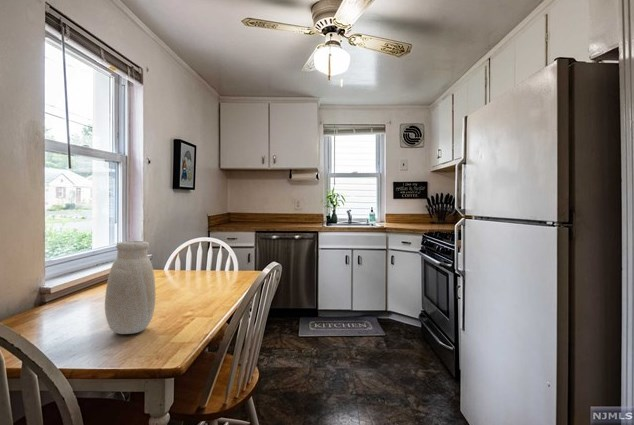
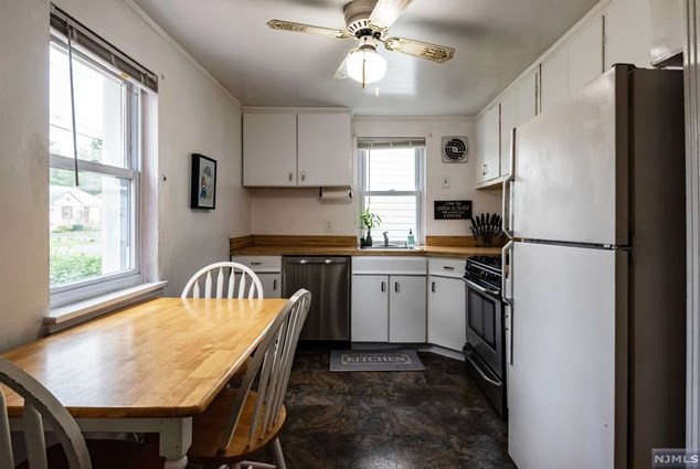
- vase (106, 288)
